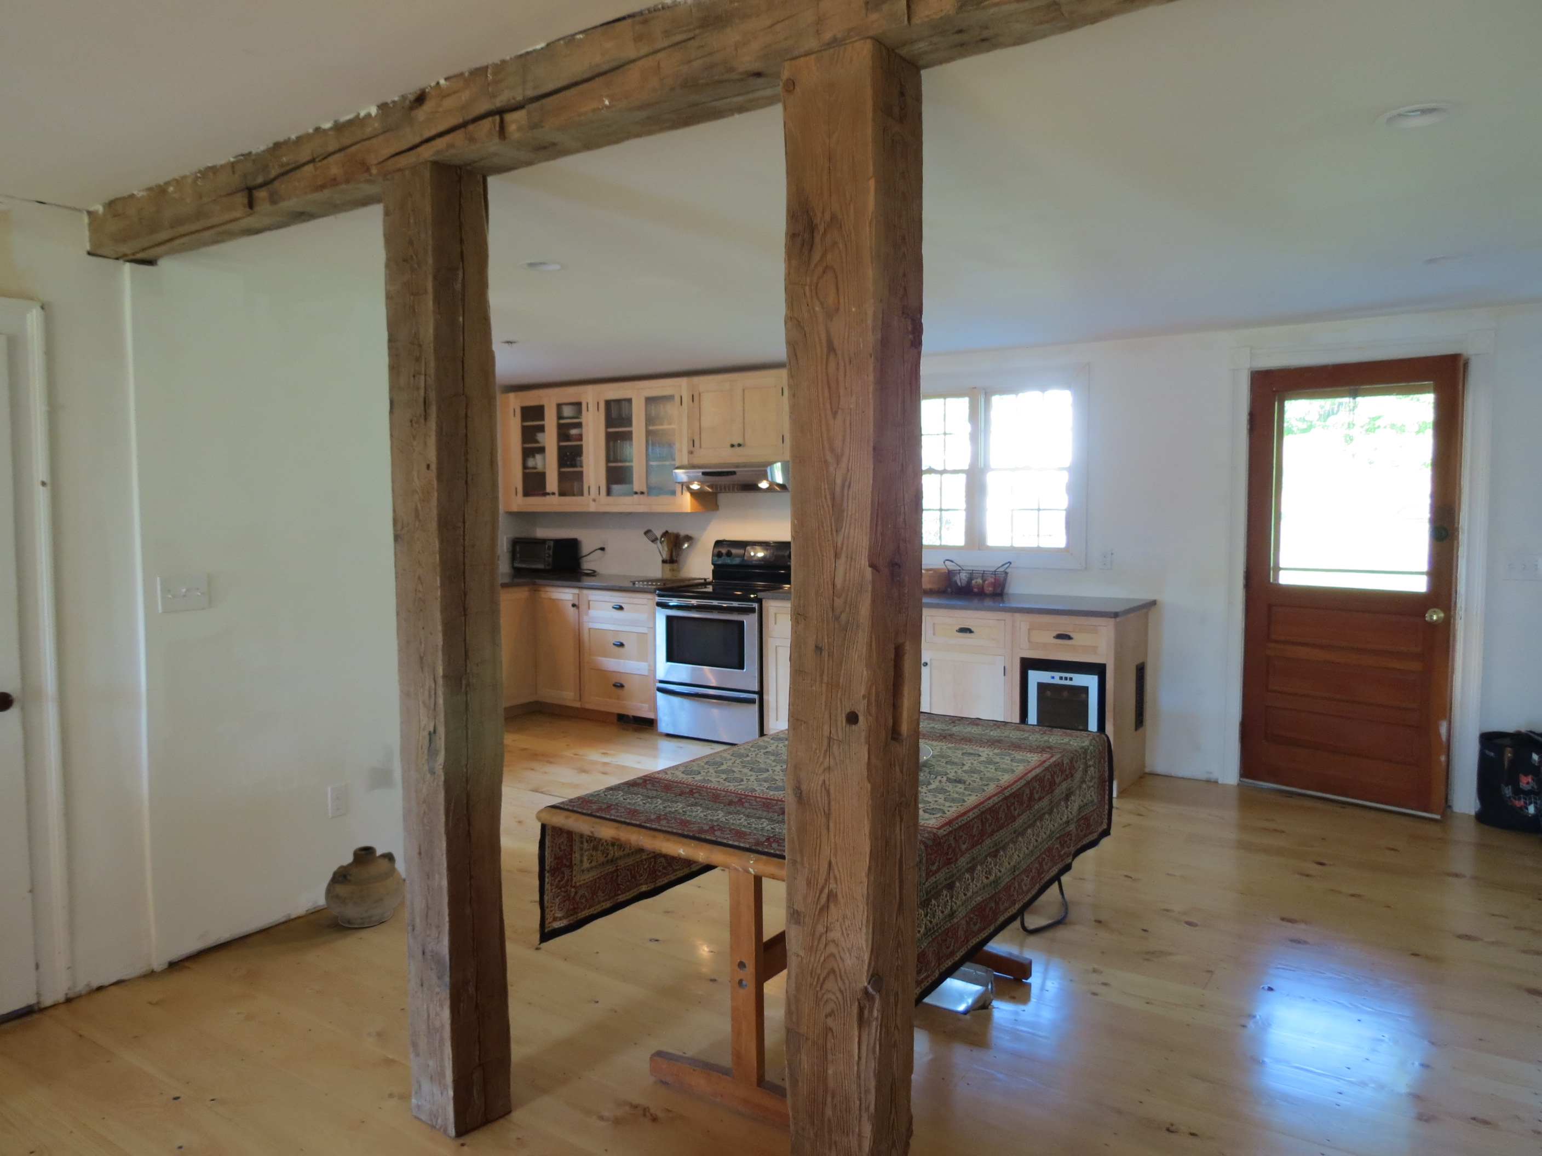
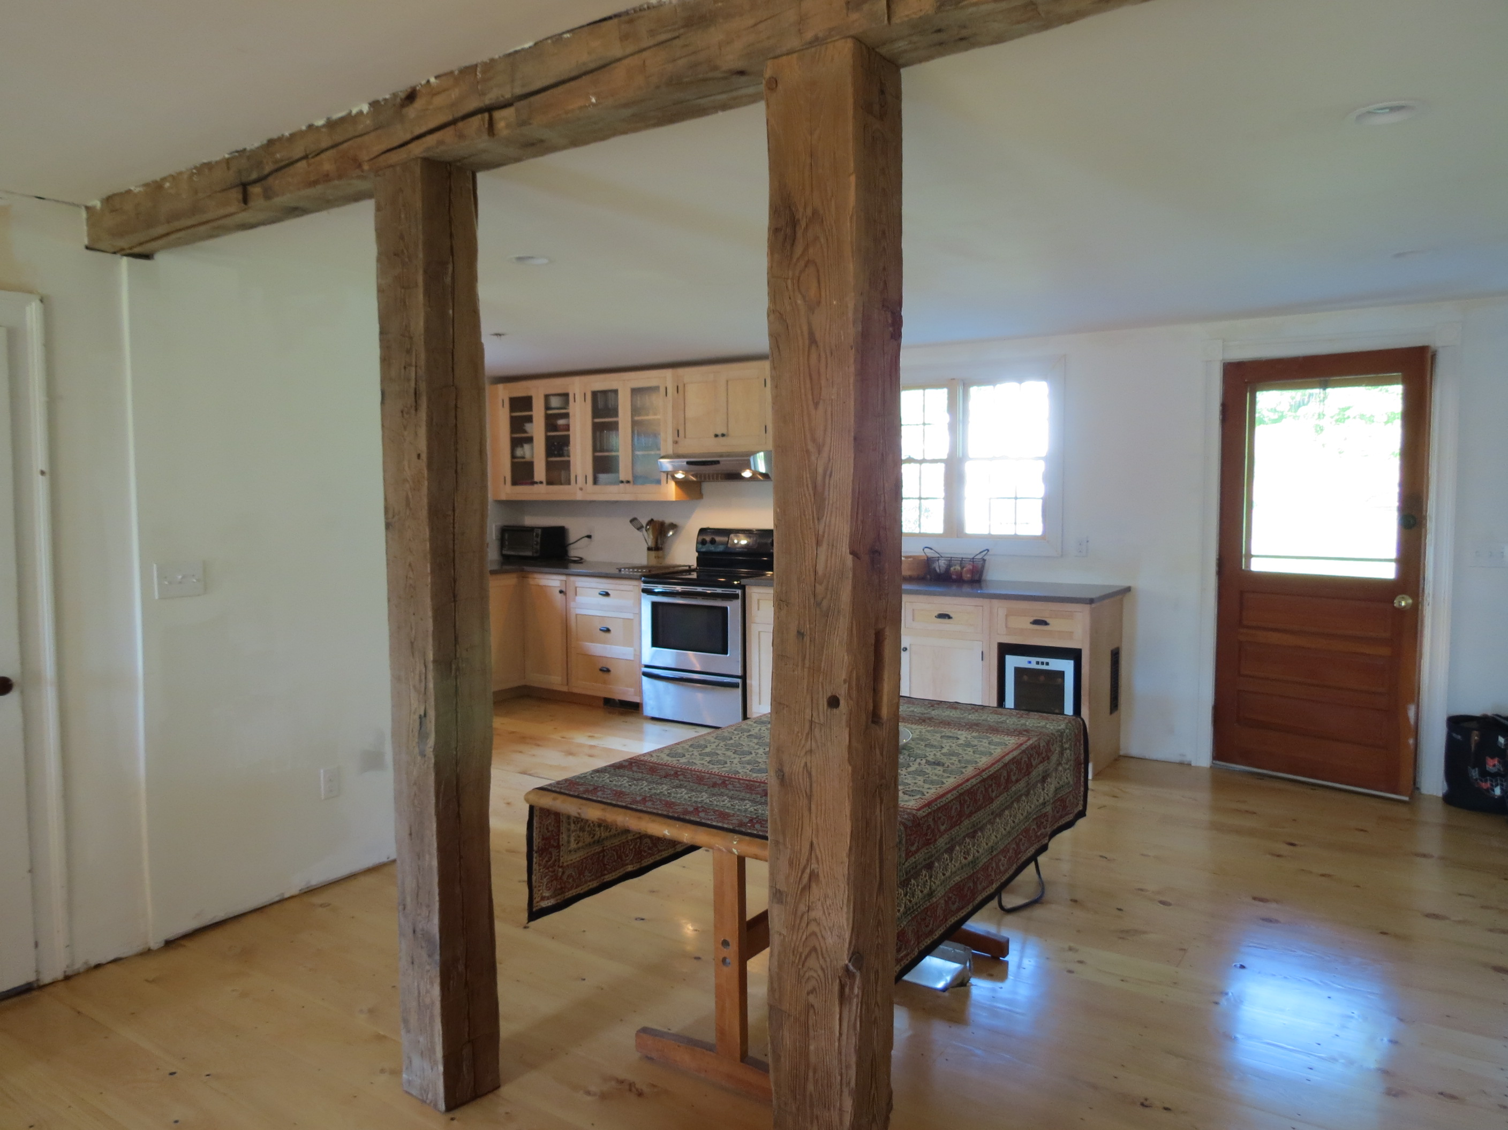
- ceramic jug (364, 883)
